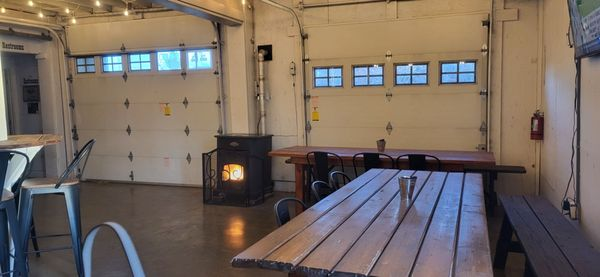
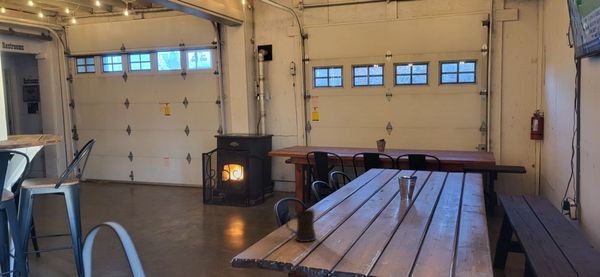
+ beer mug (300, 224)
